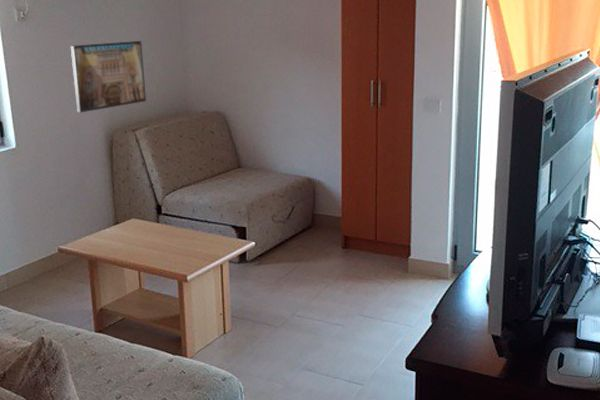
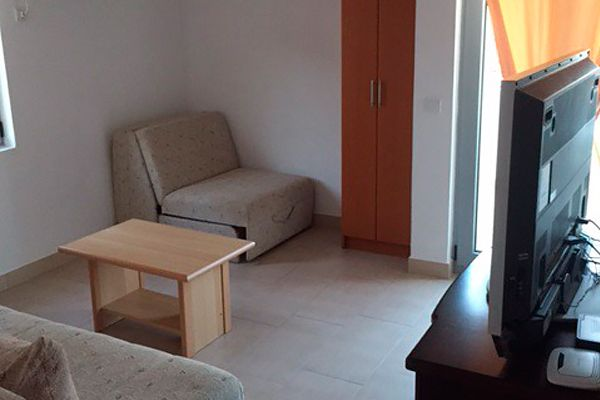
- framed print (110, 75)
